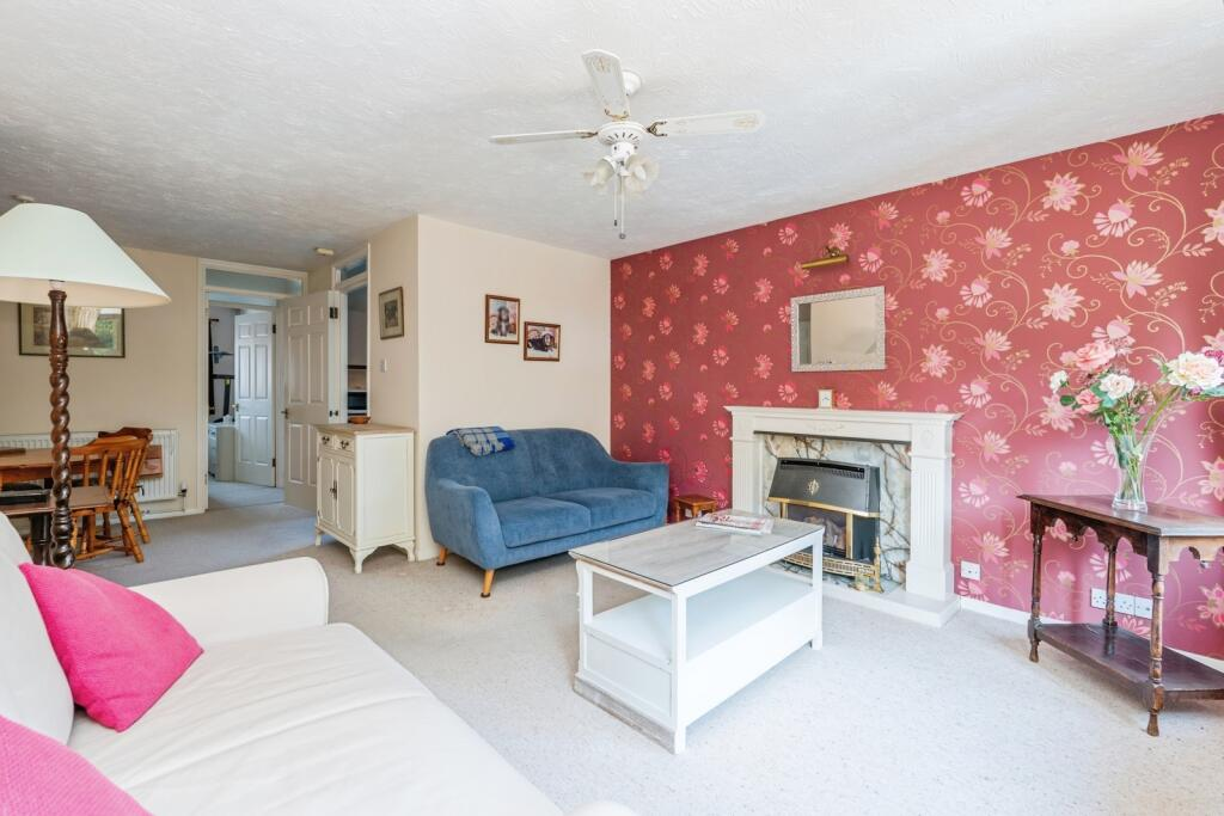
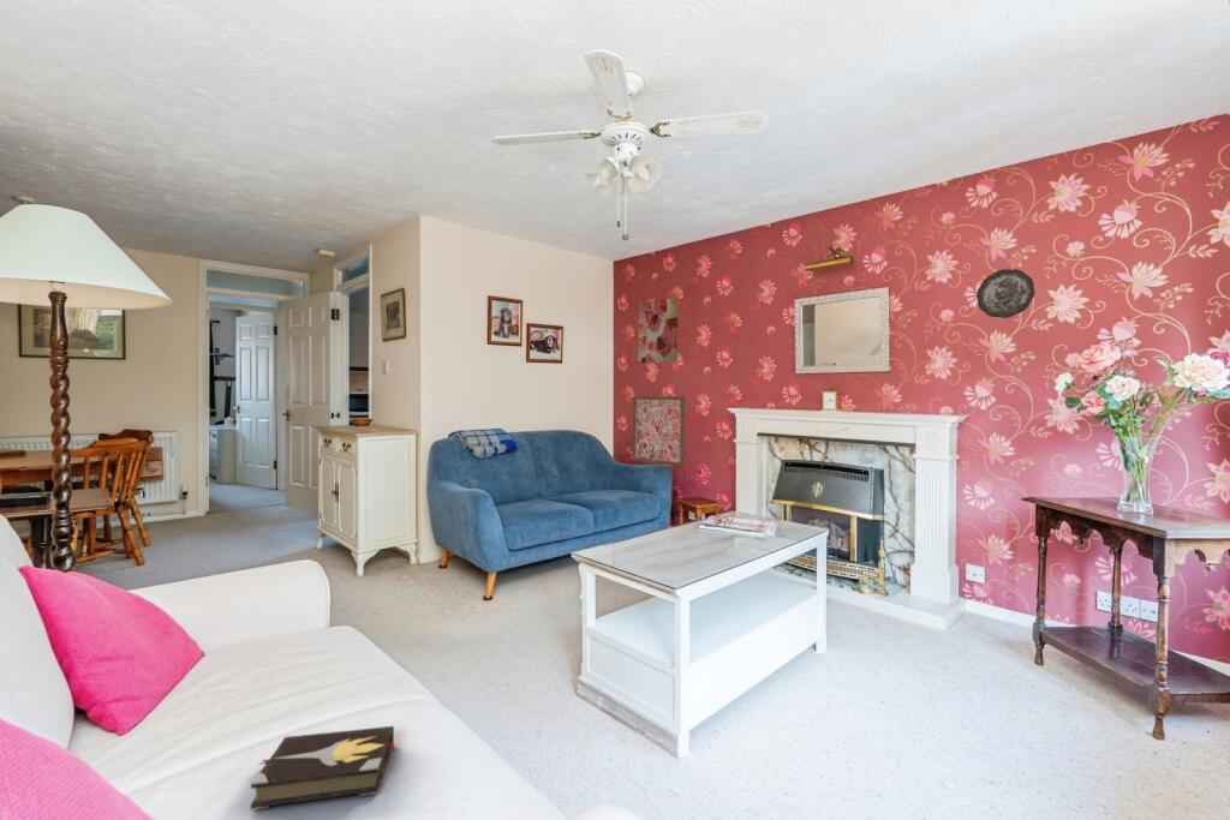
+ wall art (657, 331)
+ hardback book (328, 761)
+ decorative plate (1004, 293)
+ wall art (659, 429)
